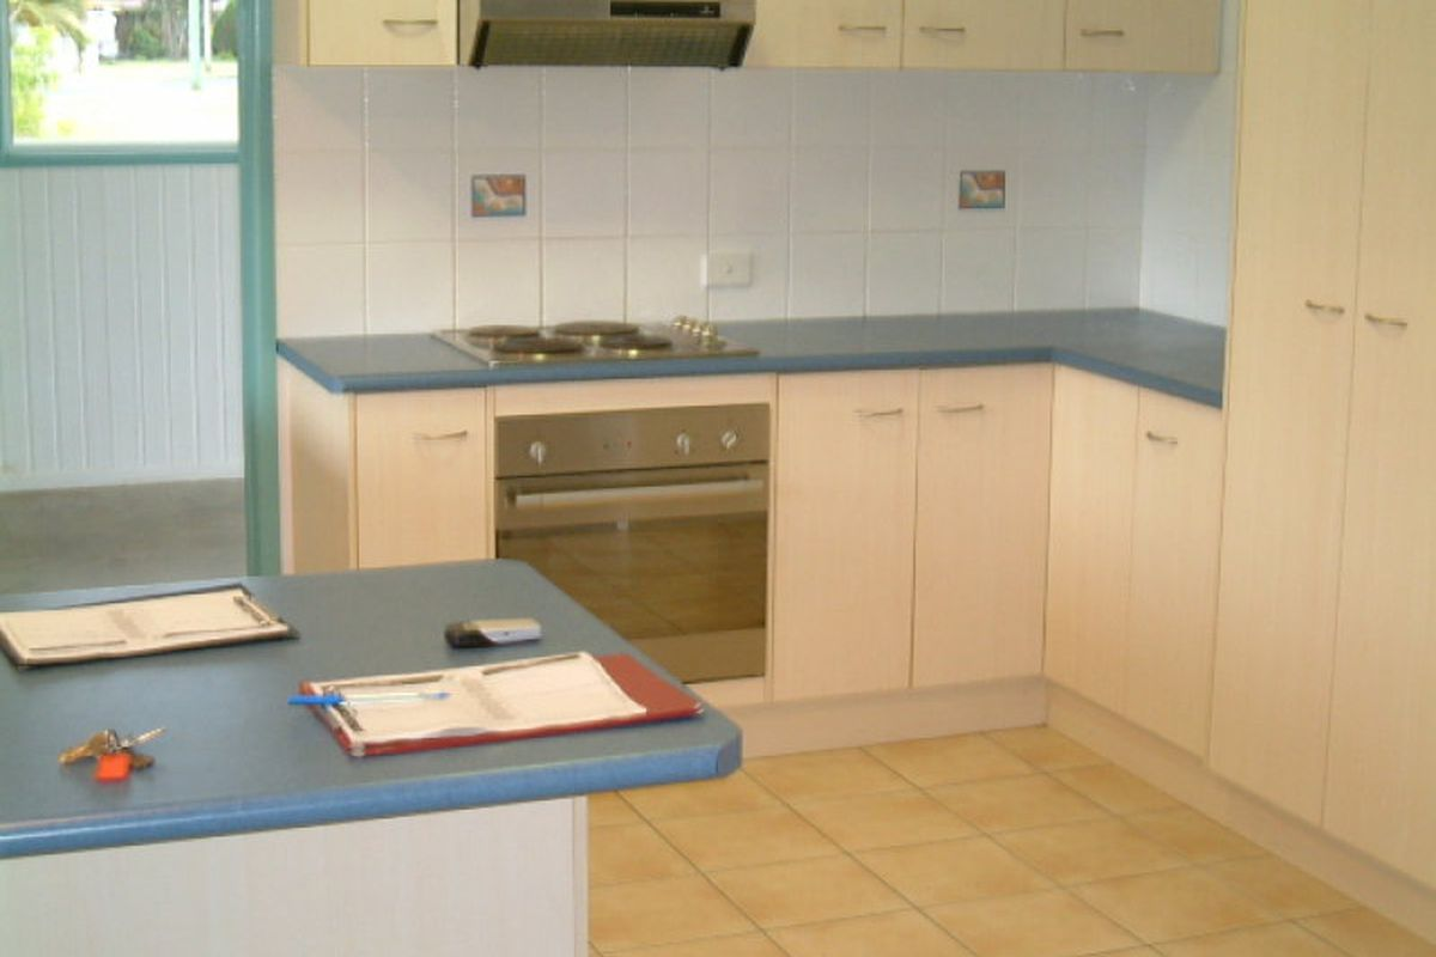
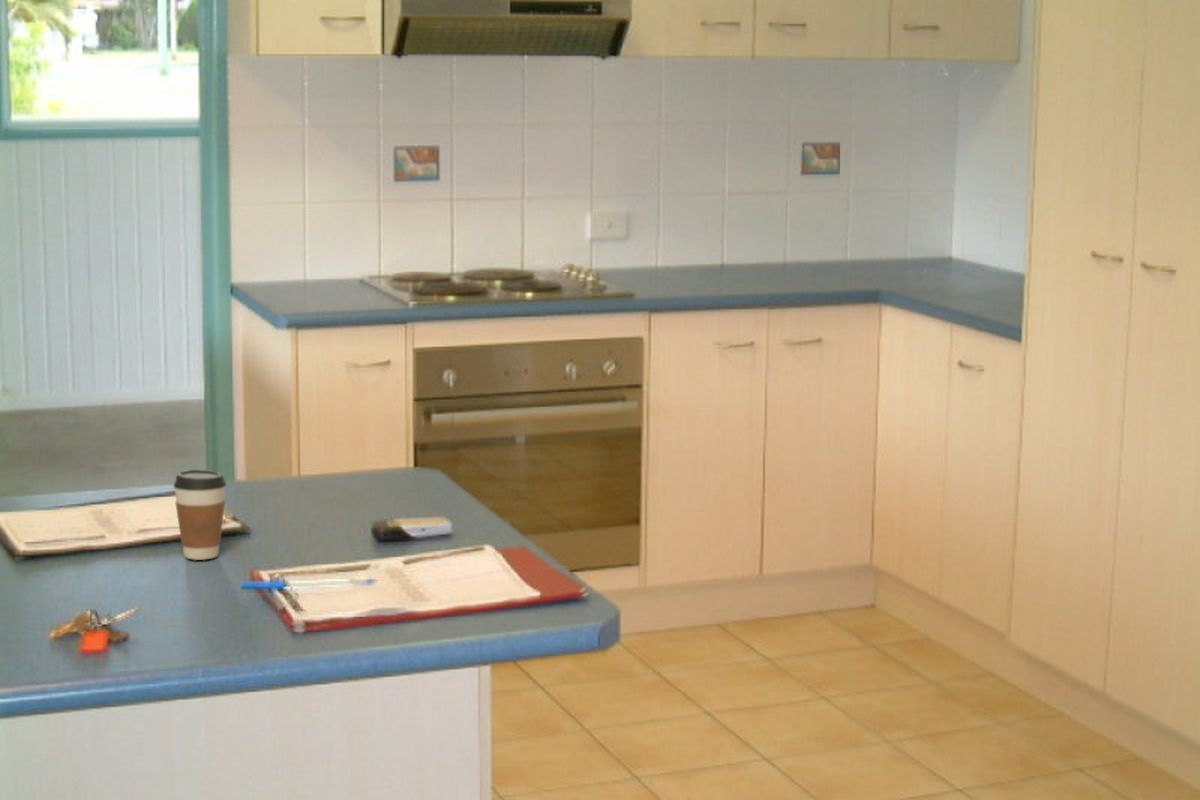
+ coffee cup (200, 514)
